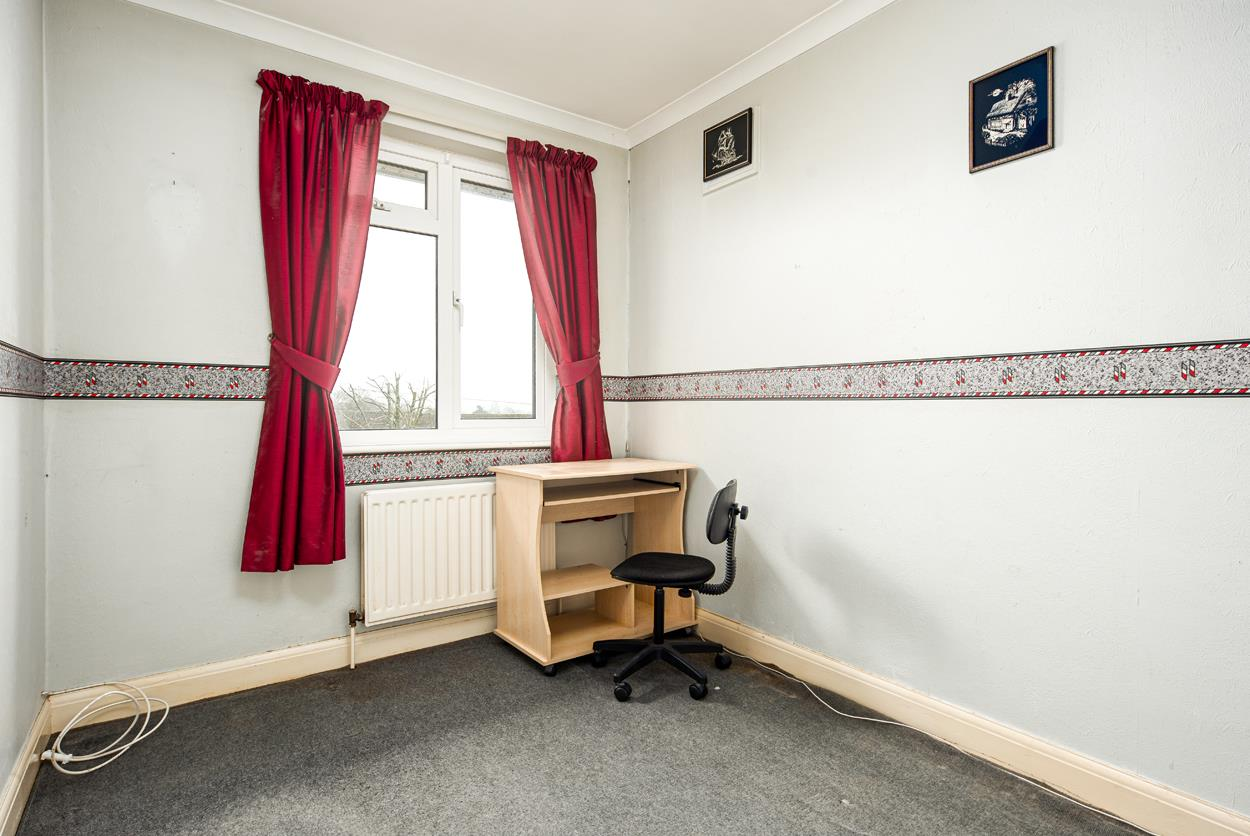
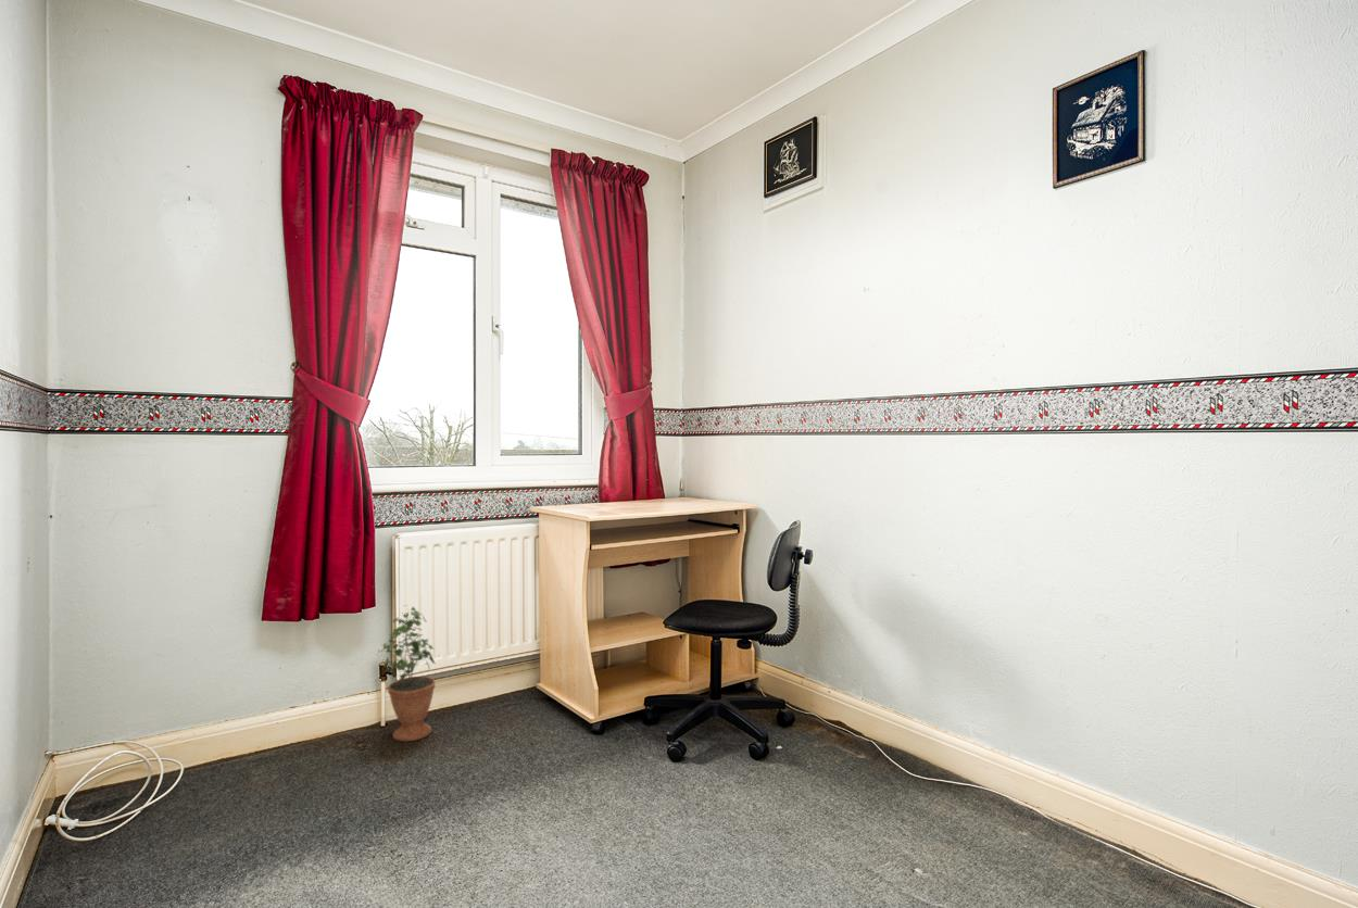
+ potted plant (405, 670)
